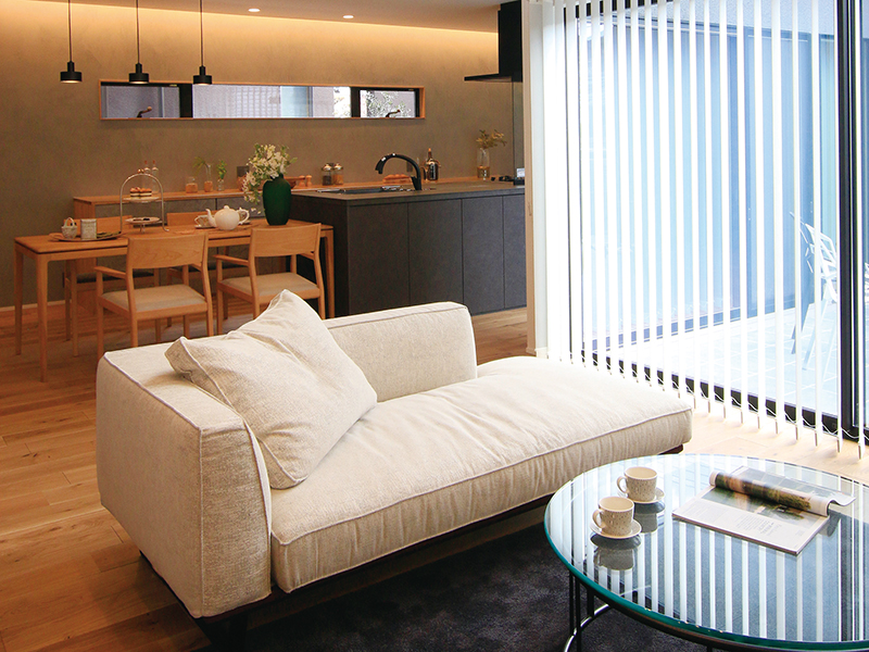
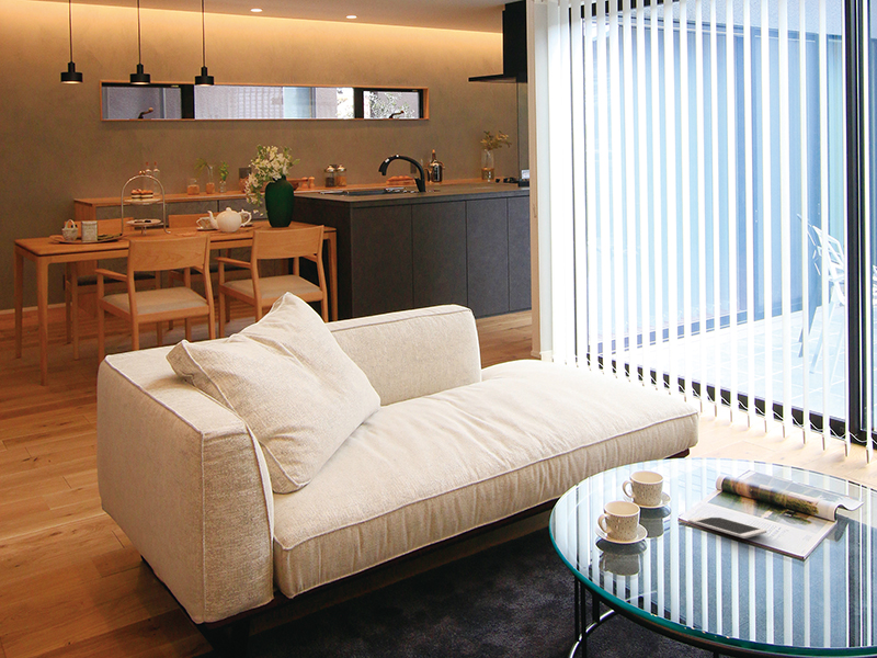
+ cell phone (726, 525)
